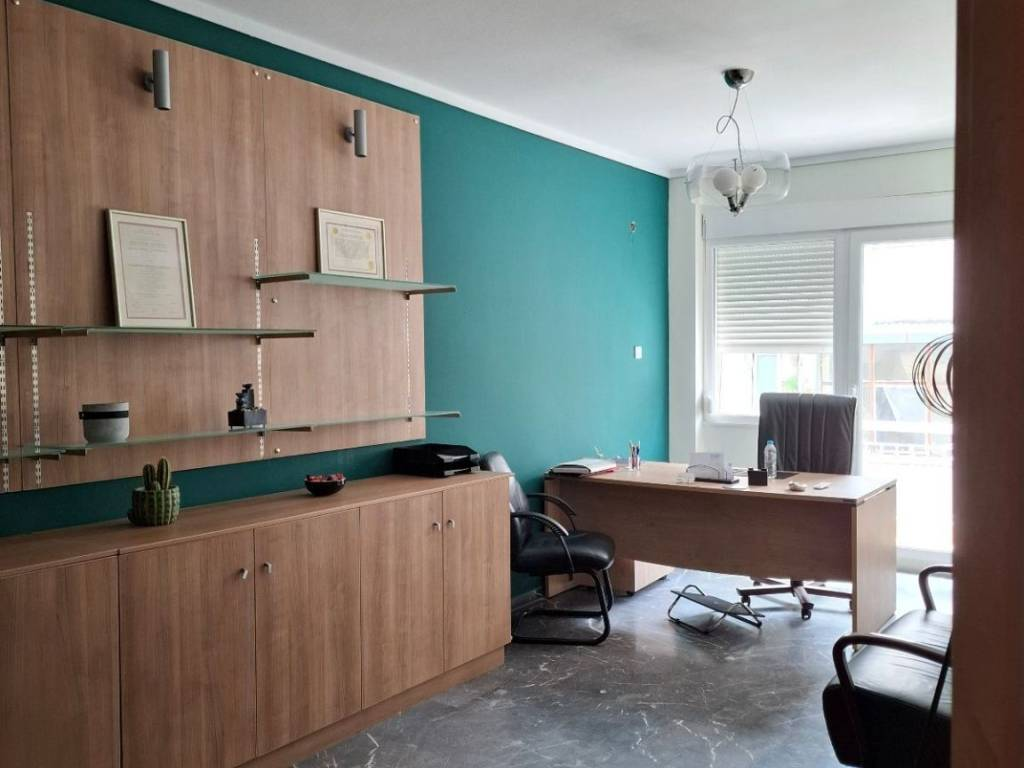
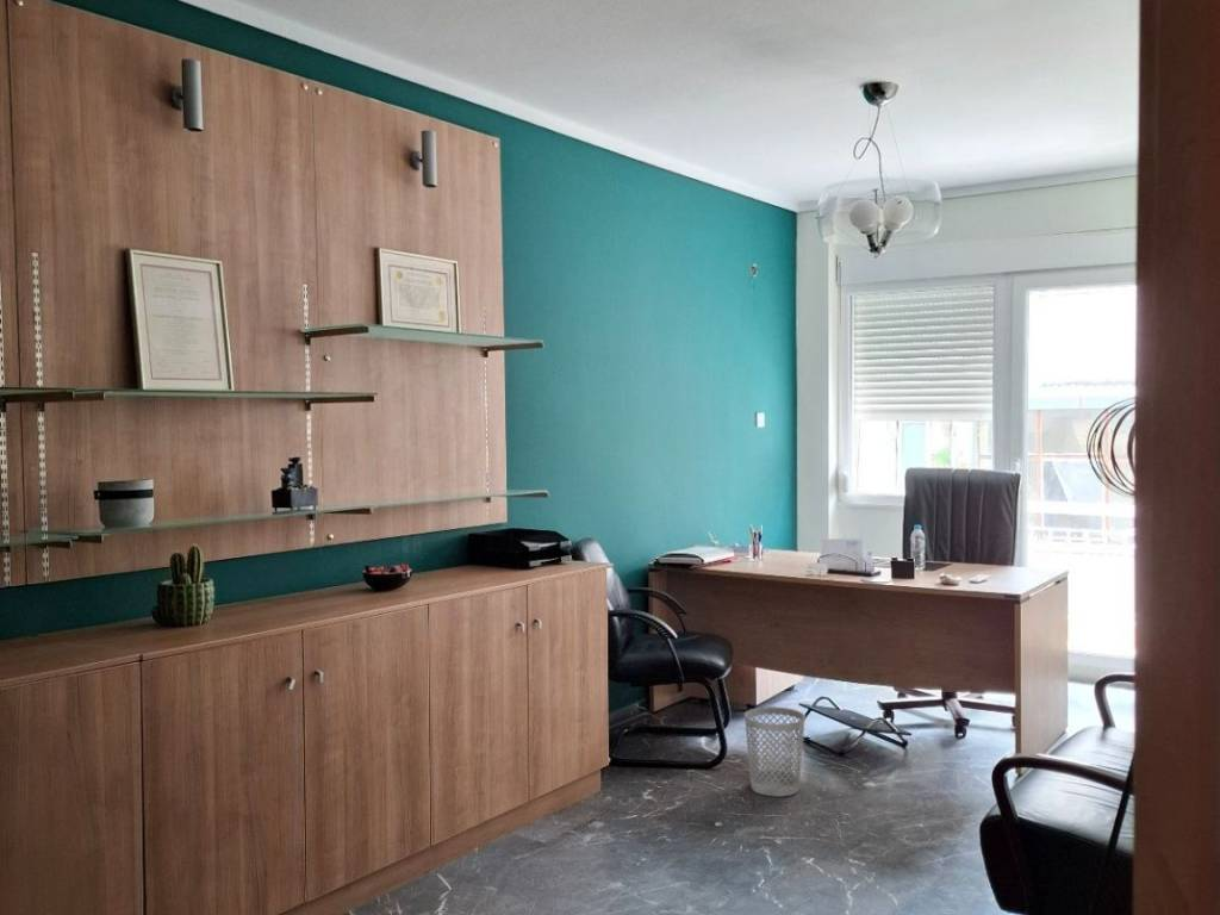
+ wastebasket (774, 751)
